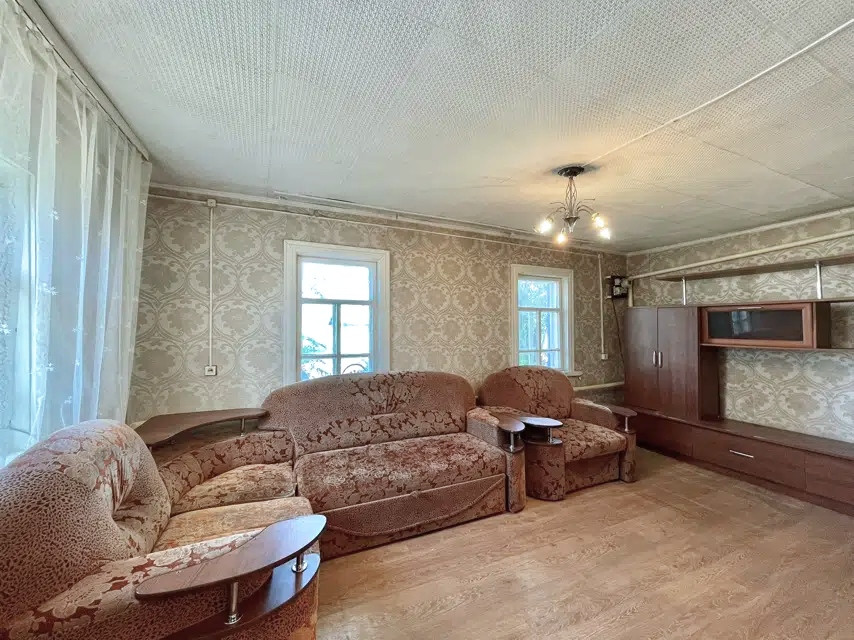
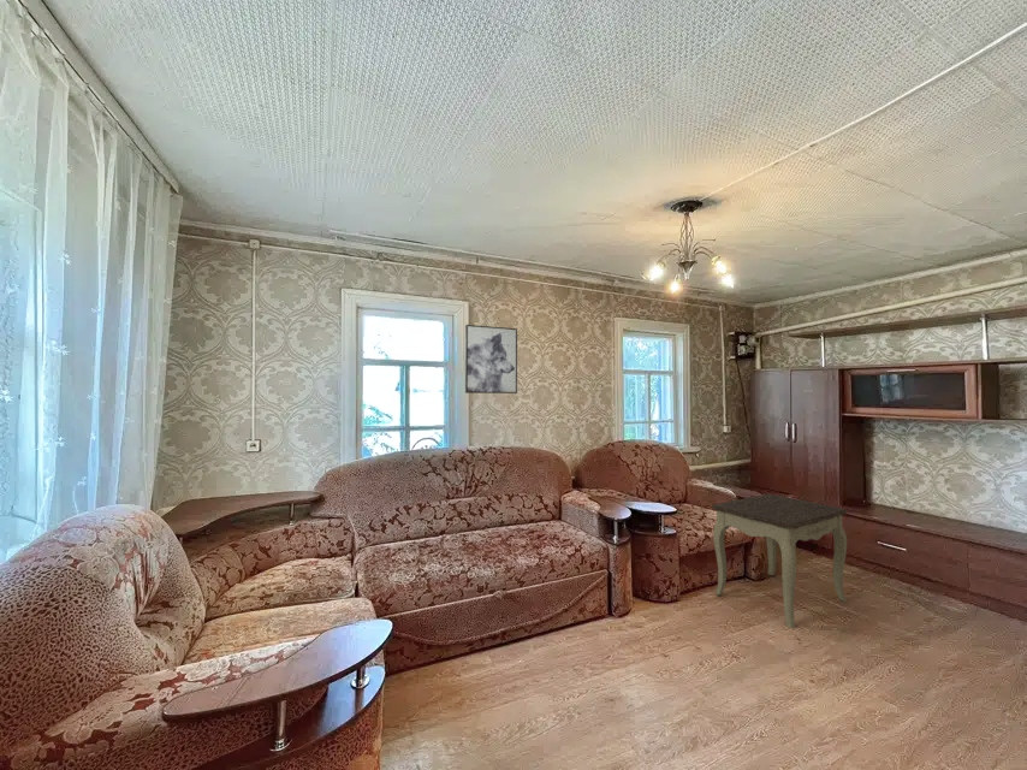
+ wall art (492, 360)
+ side table (776, 551)
